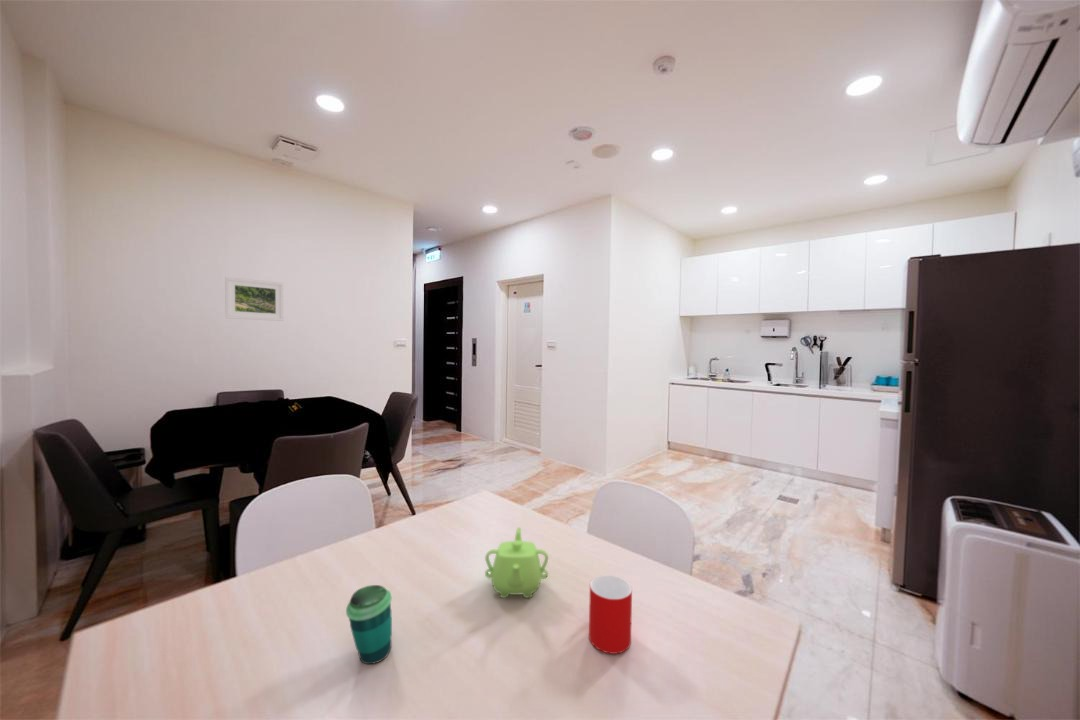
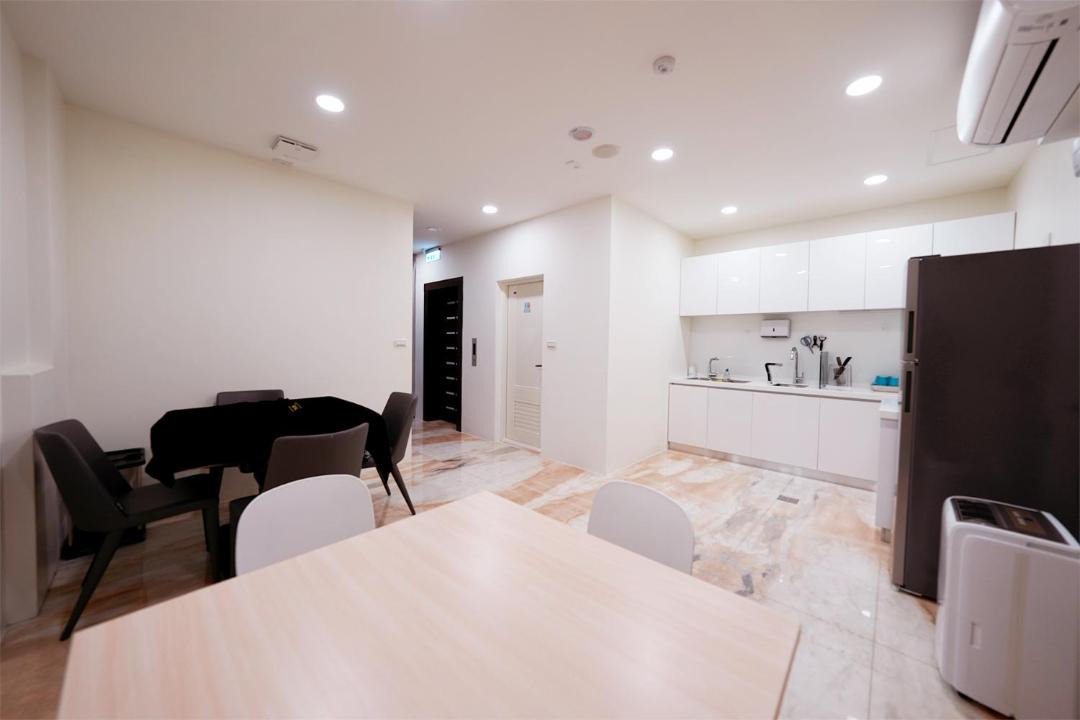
- cup (369, 625)
- cup (608, 607)
- teapot (516, 565)
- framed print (255, 299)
